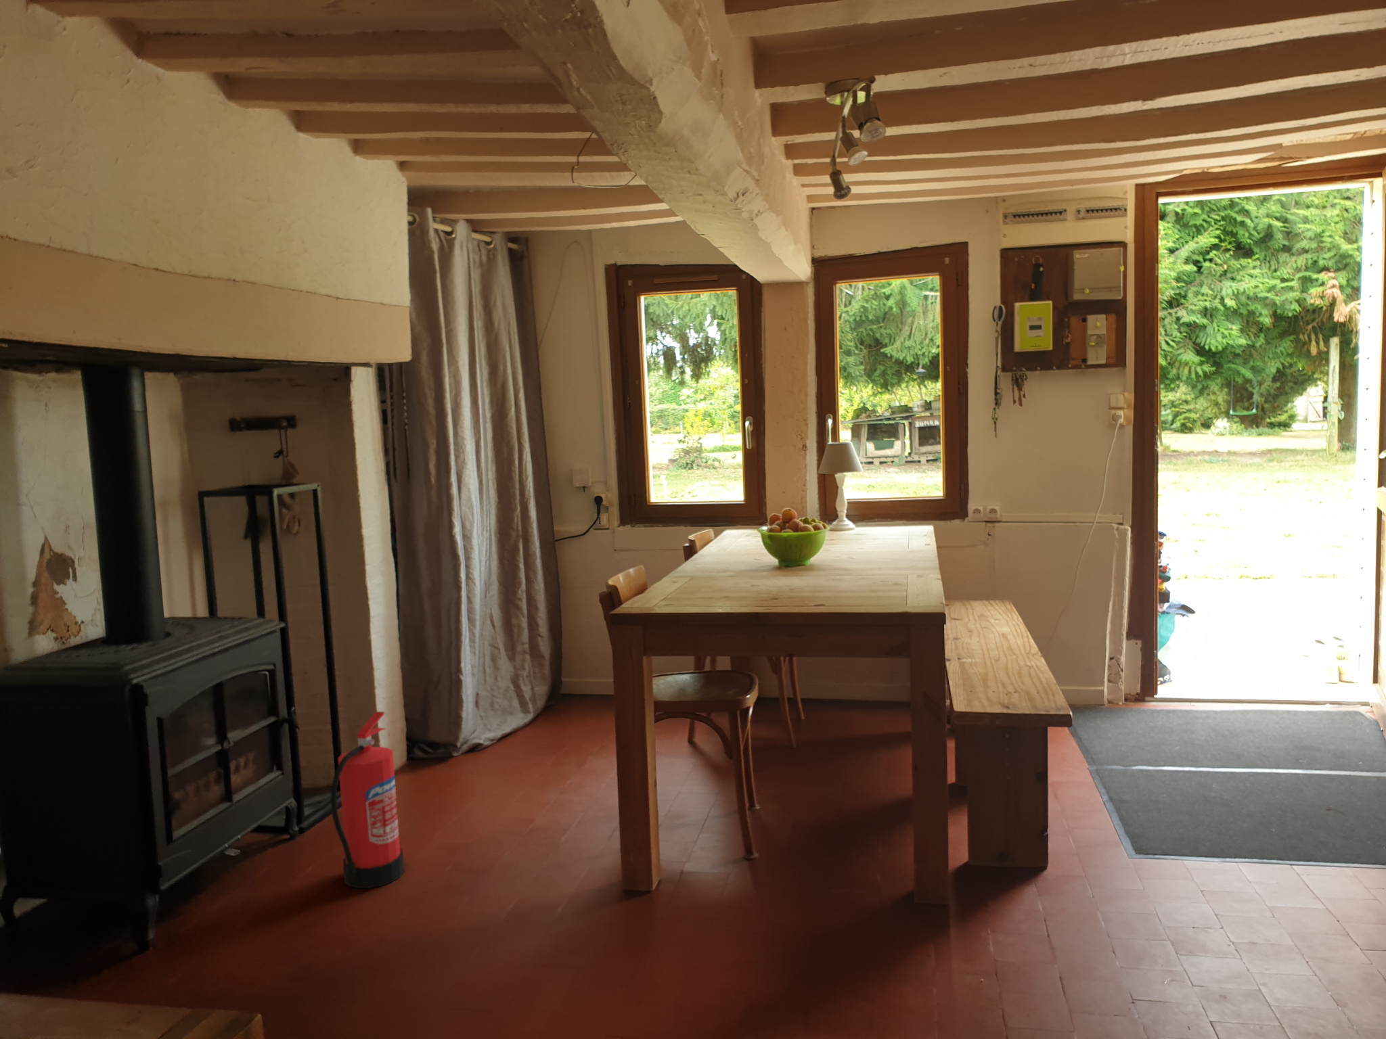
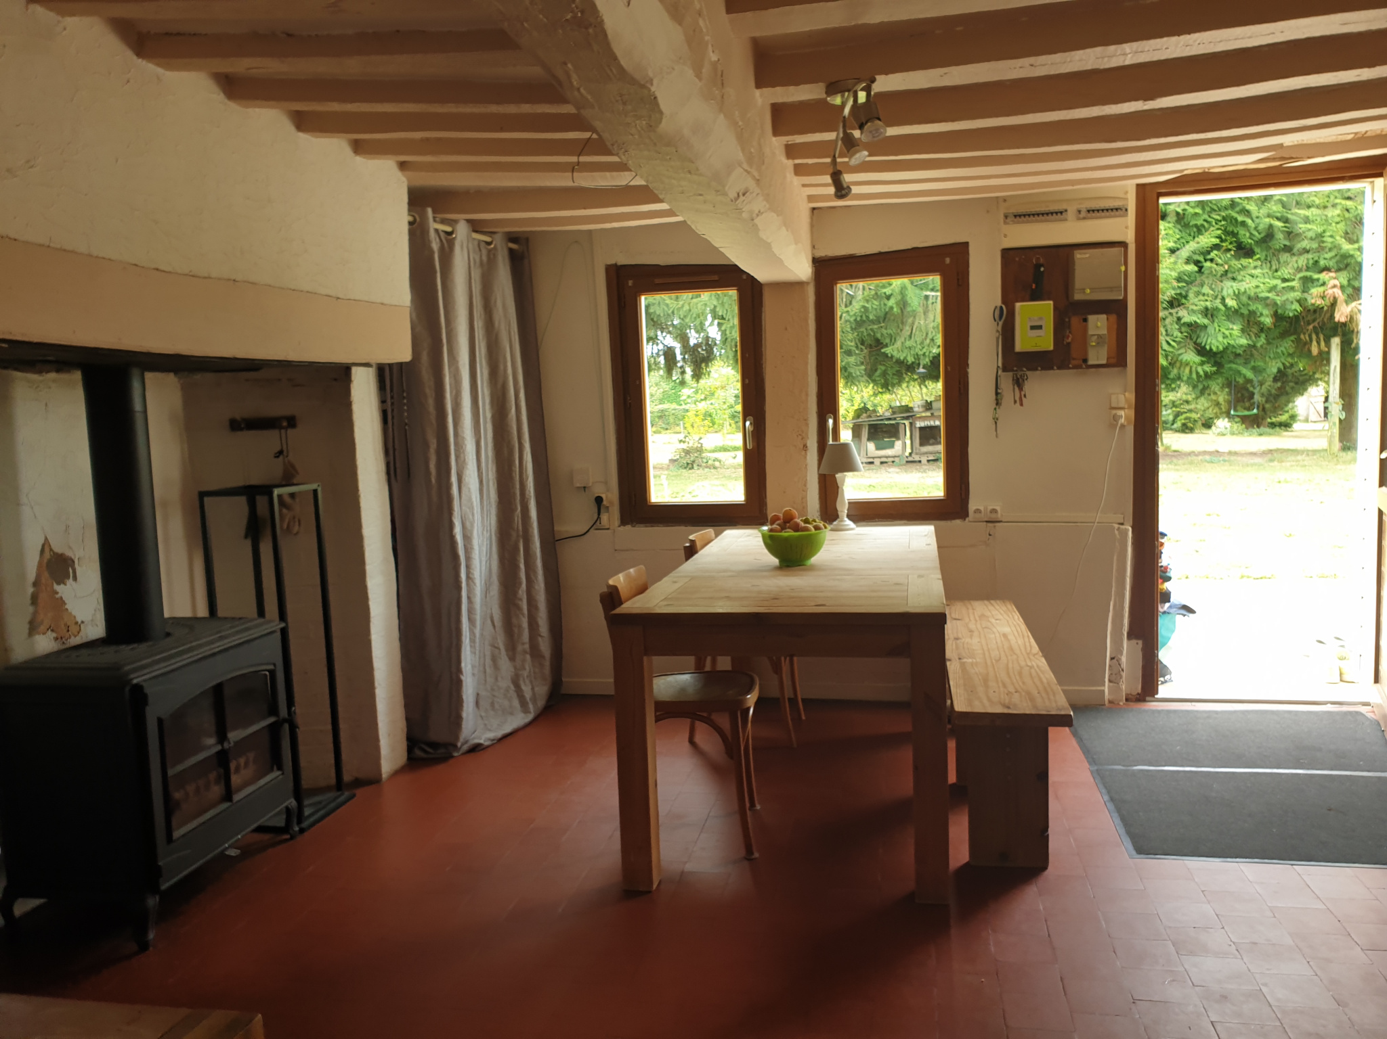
- fire extinguisher (360, 803)
